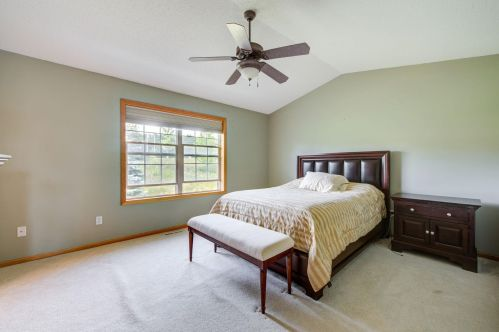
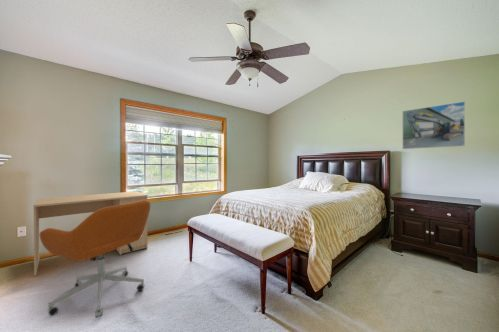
+ office chair (101, 248)
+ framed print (431, 127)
+ desk (94, 211)
